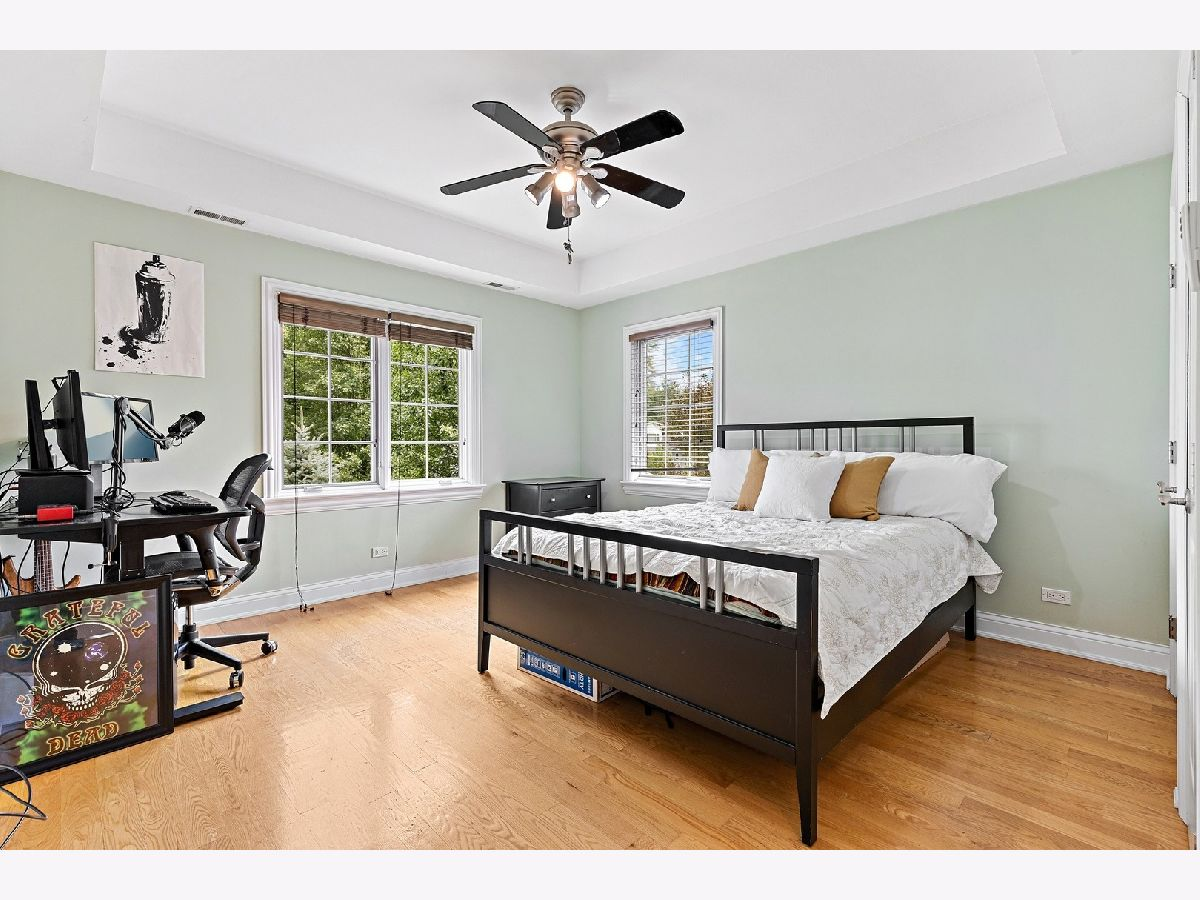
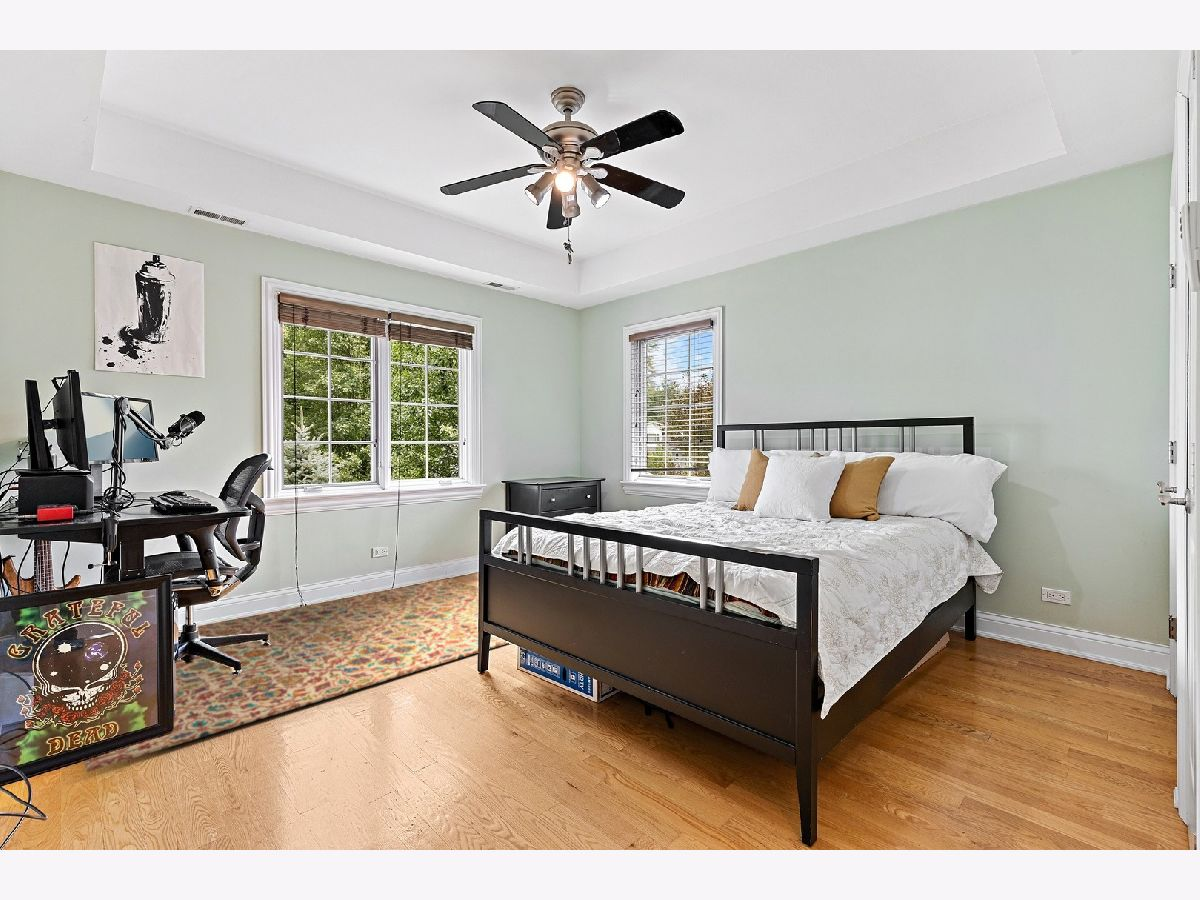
+ rug (341, 635)
